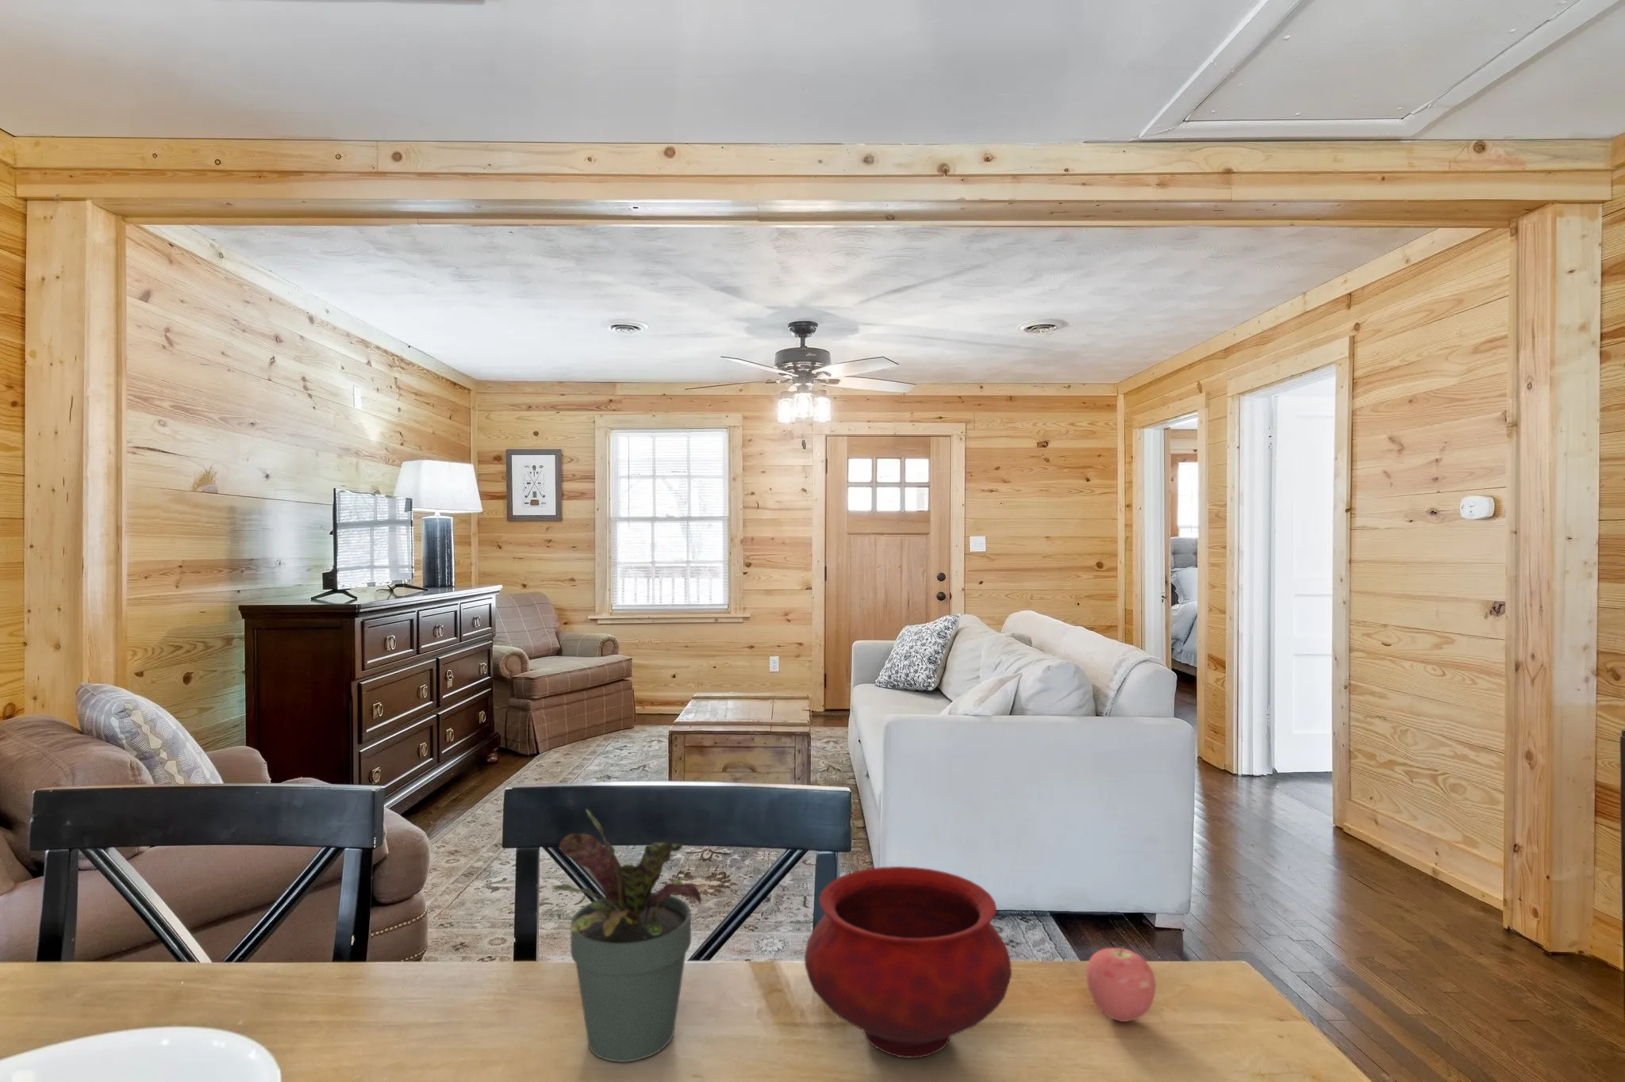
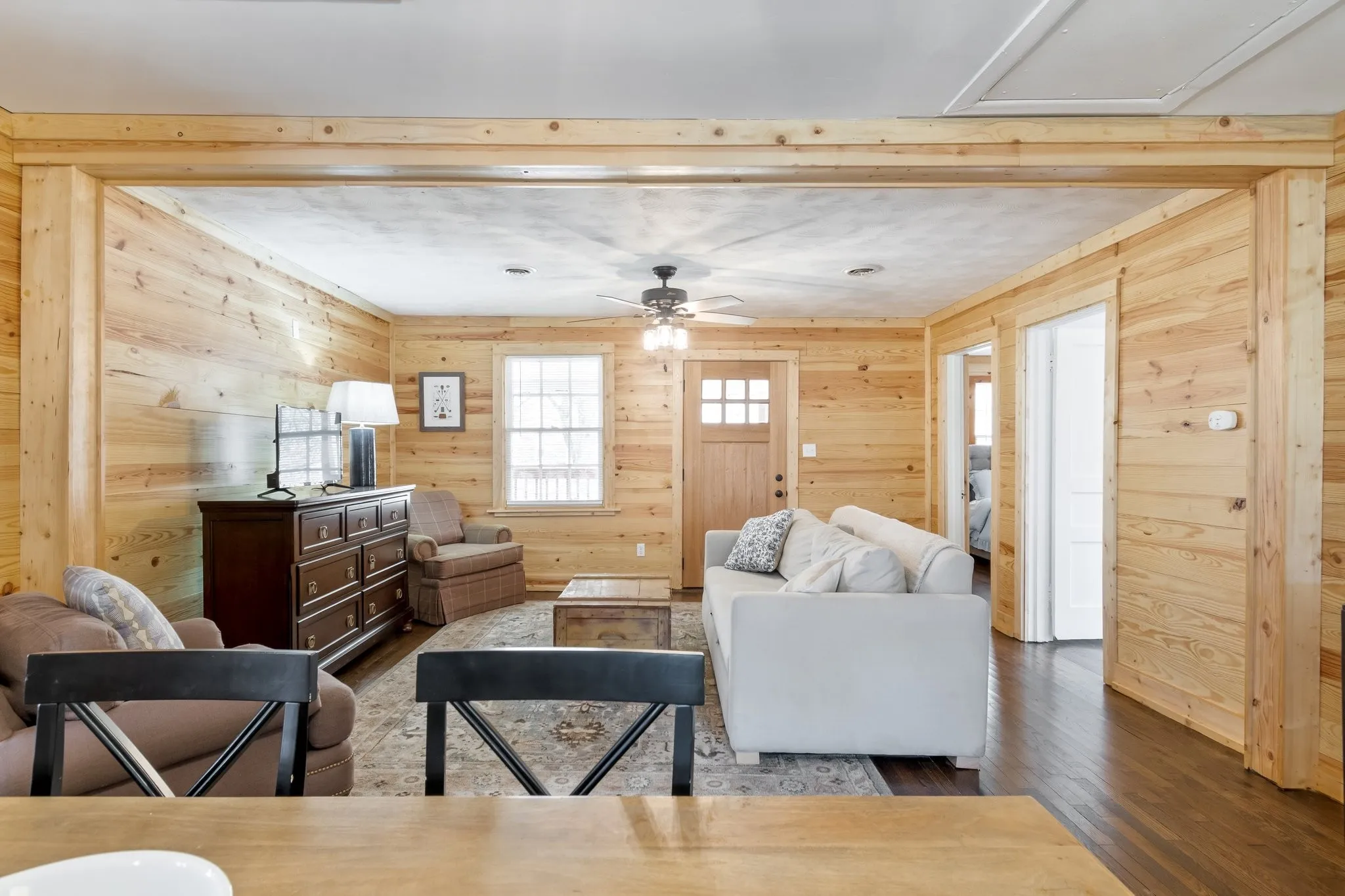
- apple (1120, 981)
- bowl (906, 967)
- potted plant (615, 917)
